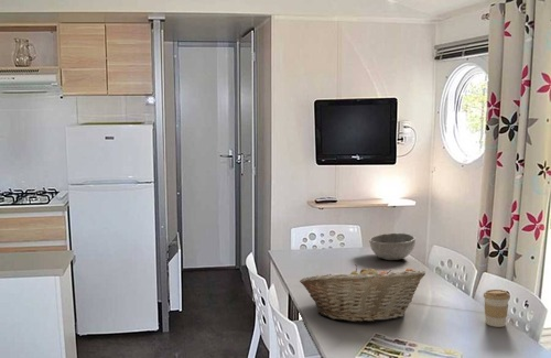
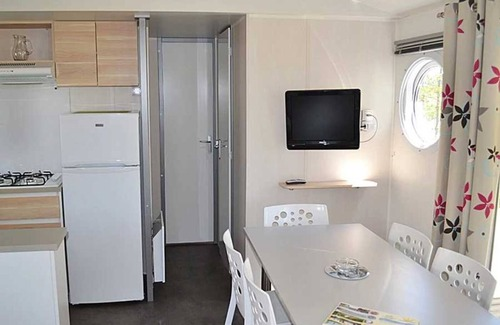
- coffee cup (496, 306)
- fruit basket (361, 286)
- bowl (391, 247)
